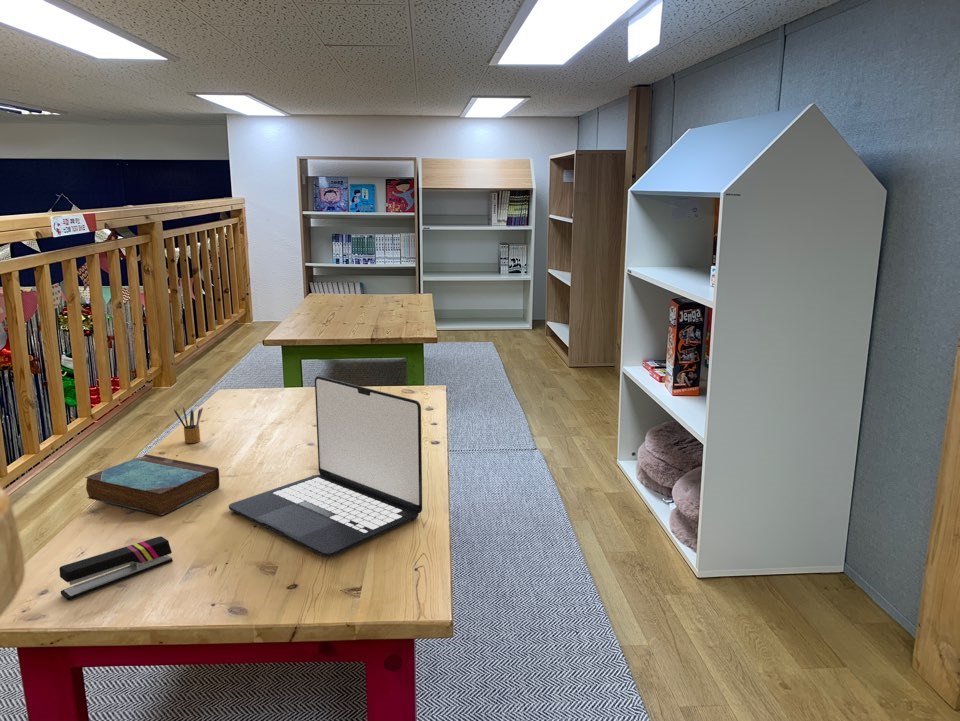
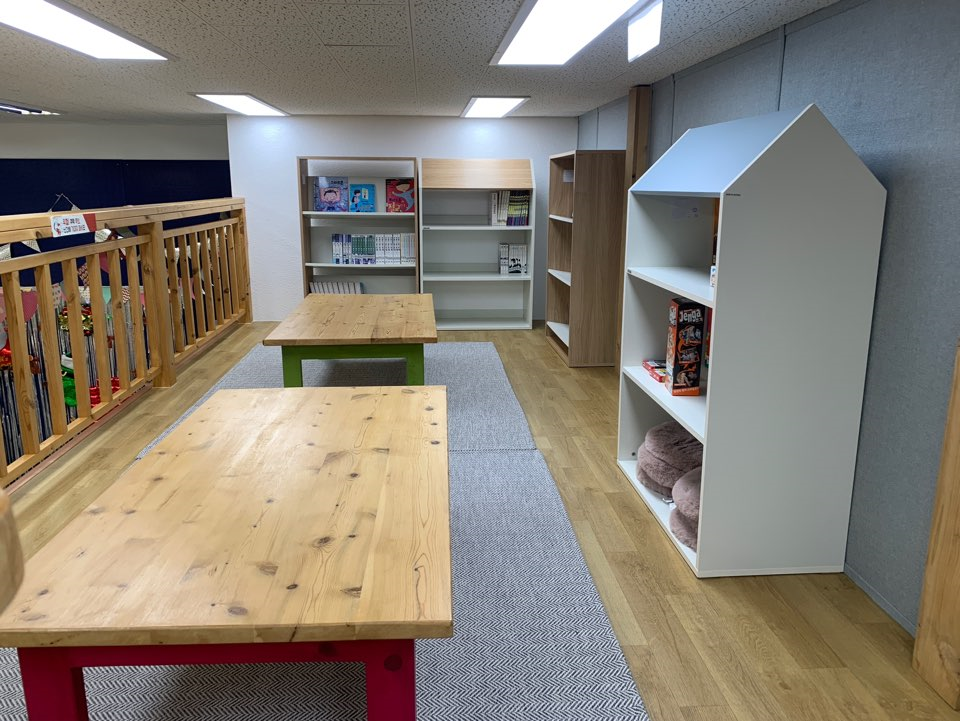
- book (153, 482)
- stapler (118, 563)
- pencil box (190, 423)
- laptop (321, 457)
